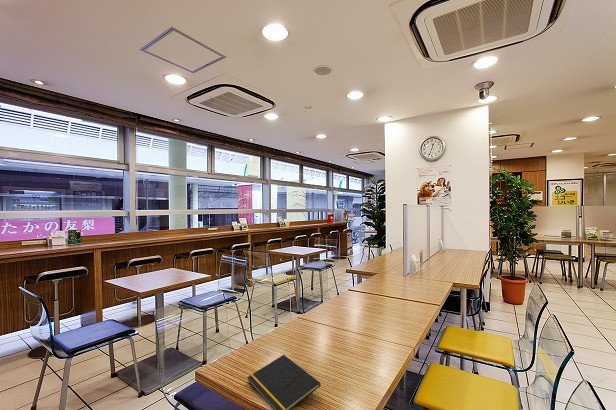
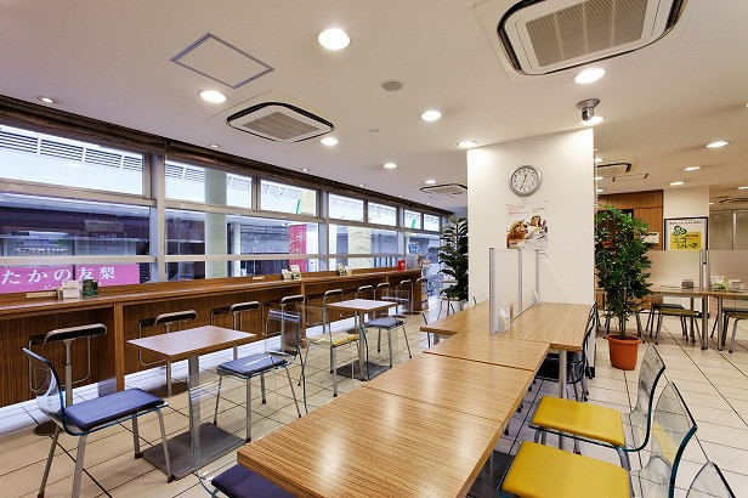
- notepad (282, 381)
